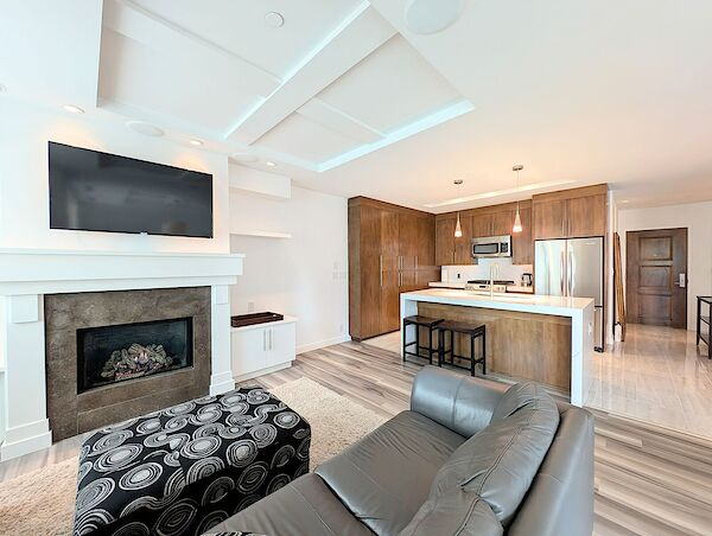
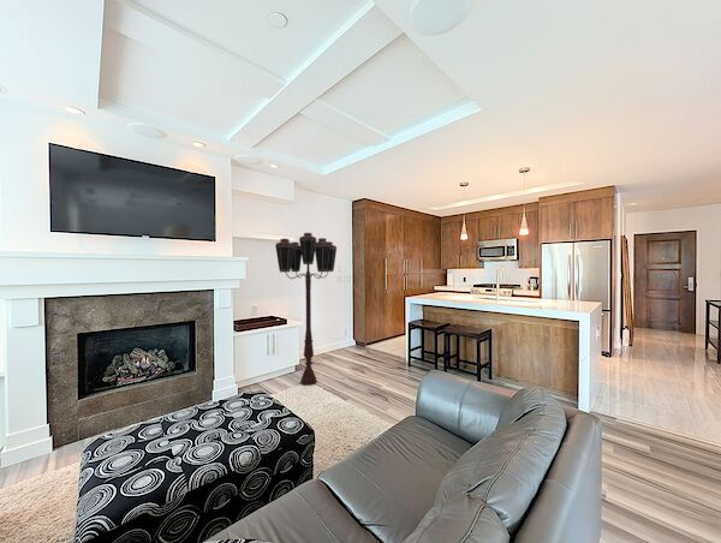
+ floor lamp (308, 308)
